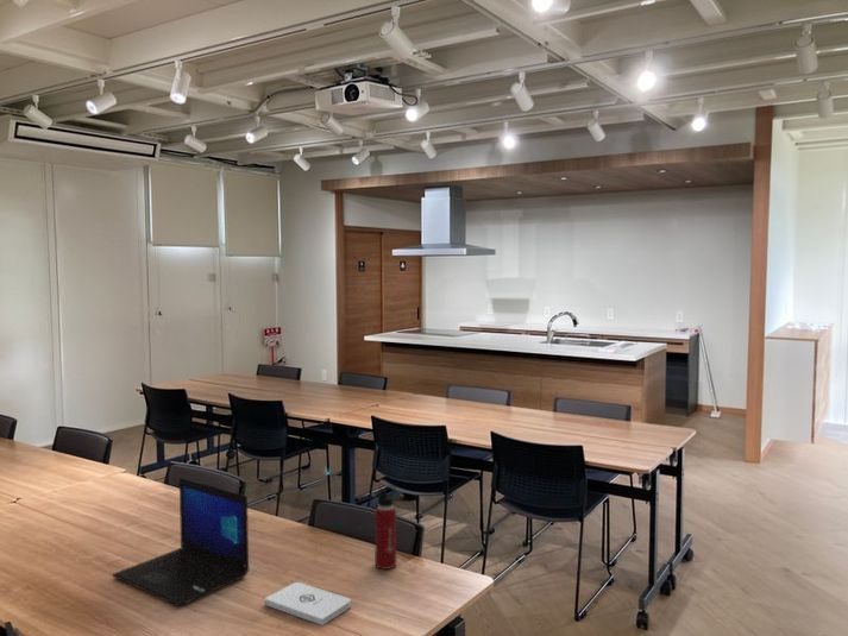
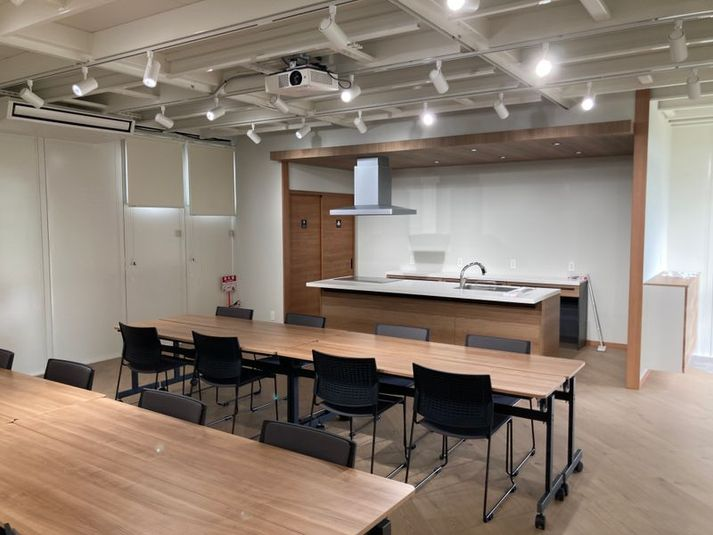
- notepad (308, 602)
- water bottle (385, 525)
- laptop (181, 536)
